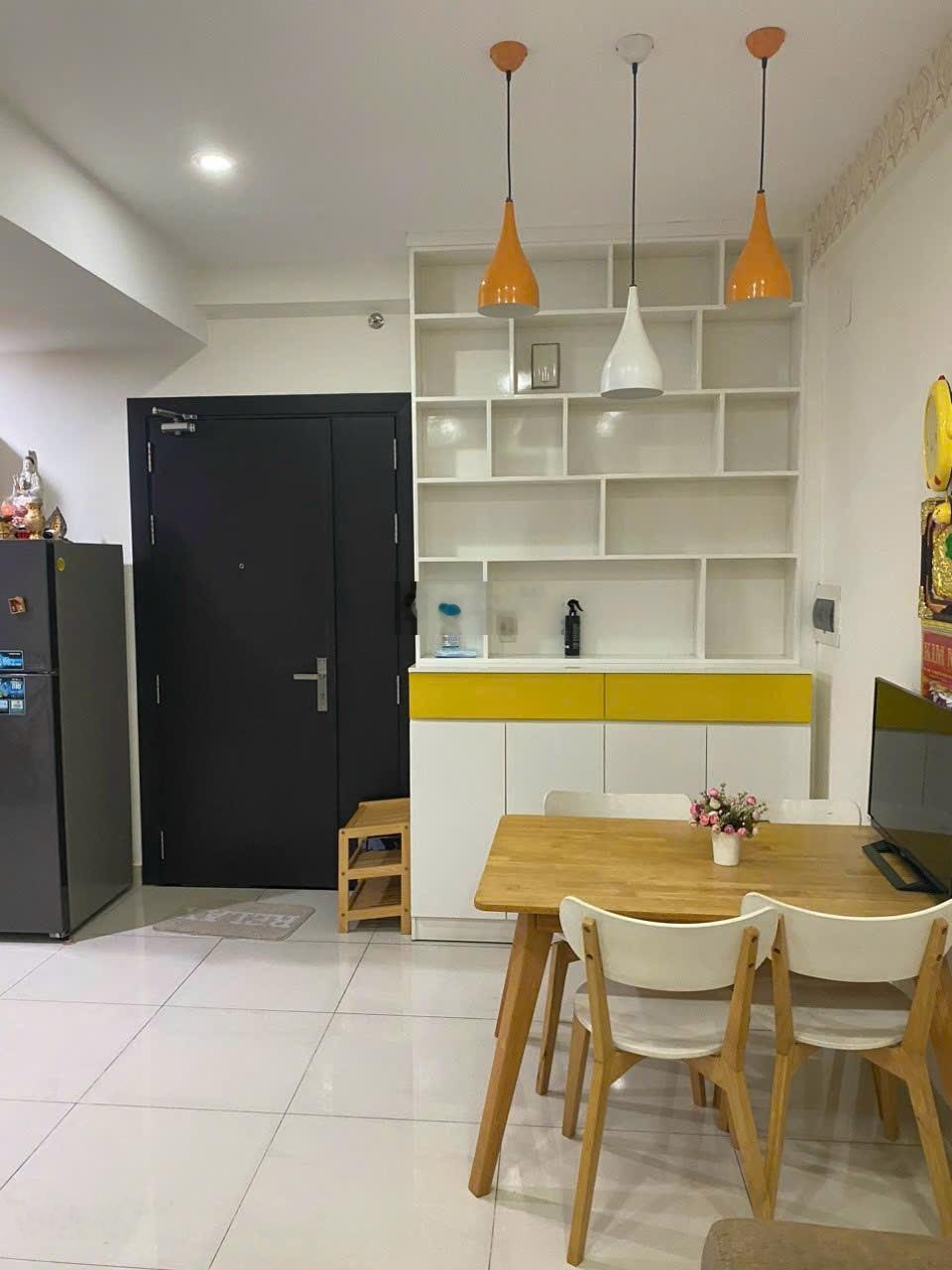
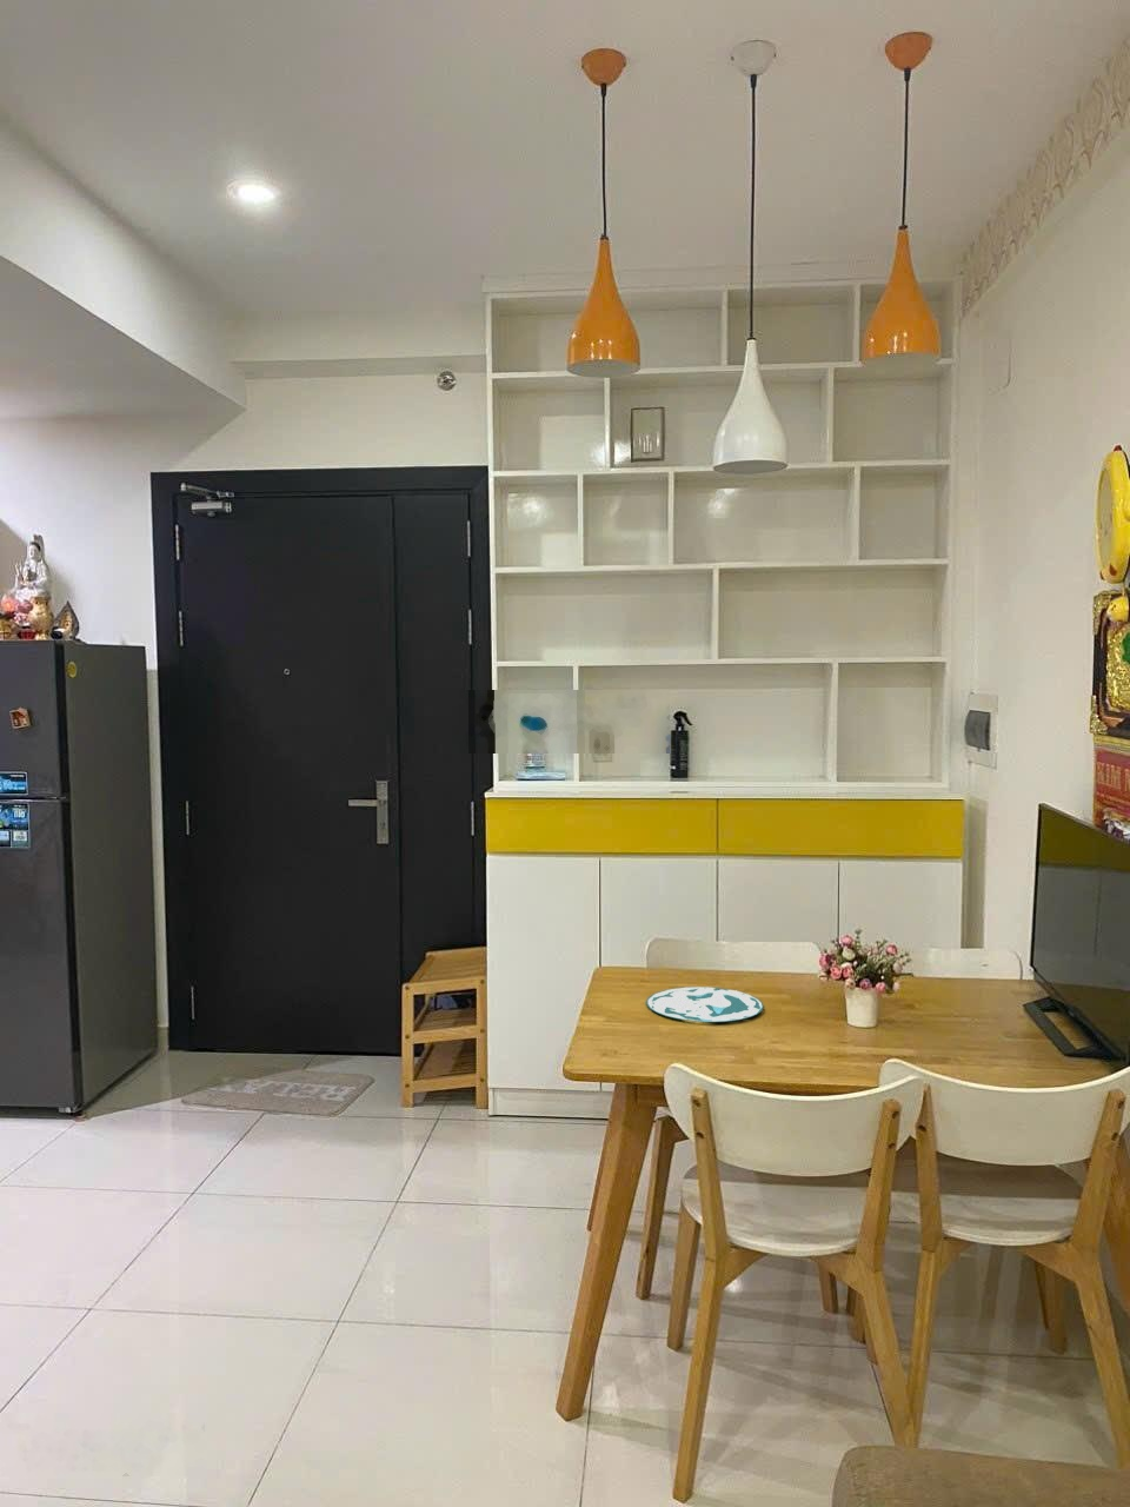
+ plate (704, 998)
